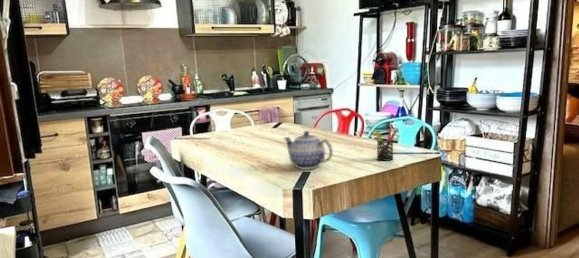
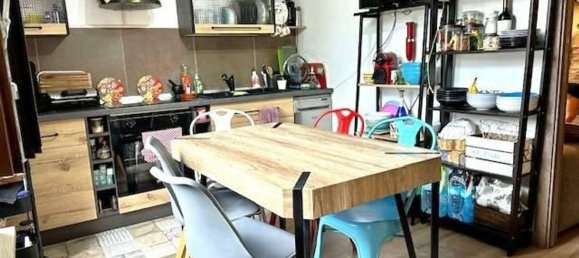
- teapot (306, 148)
- pen holder (384, 142)
